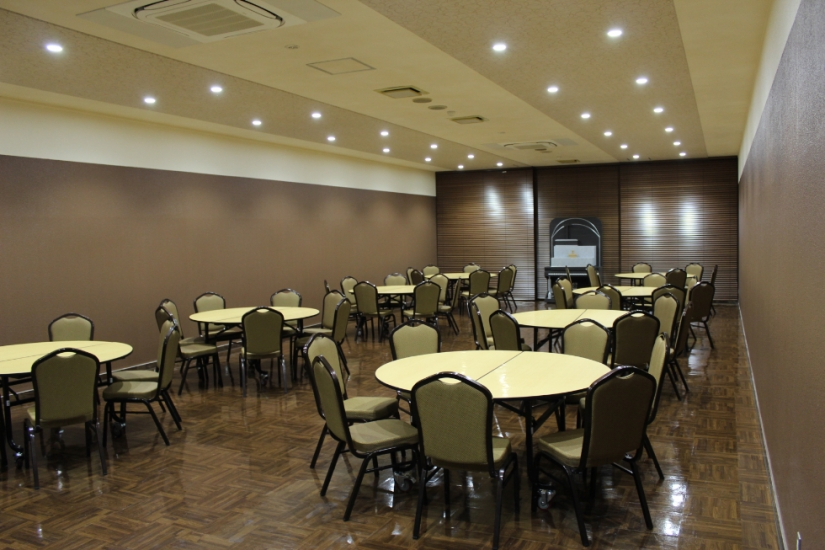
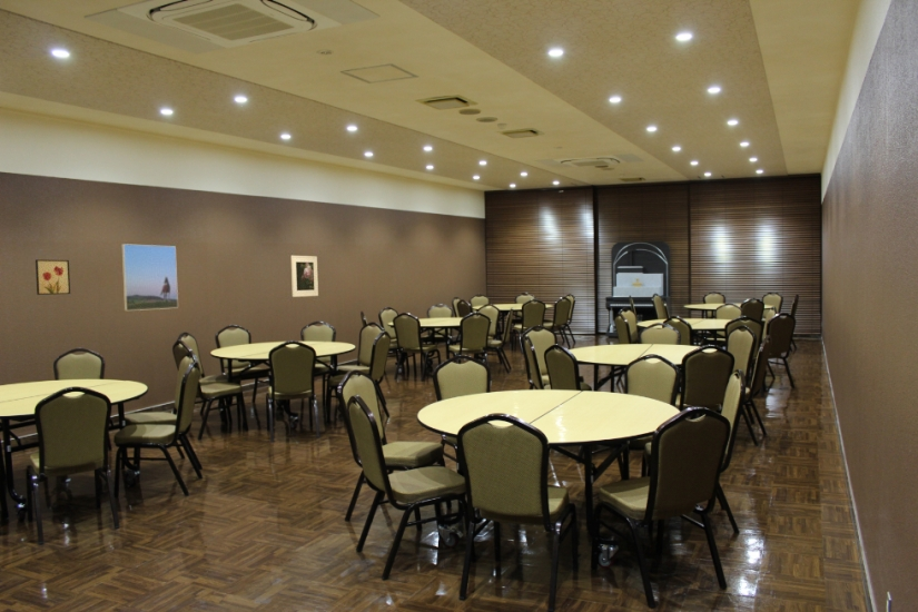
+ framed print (150, 277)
+ wall art (52, 277)
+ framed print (305, 276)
